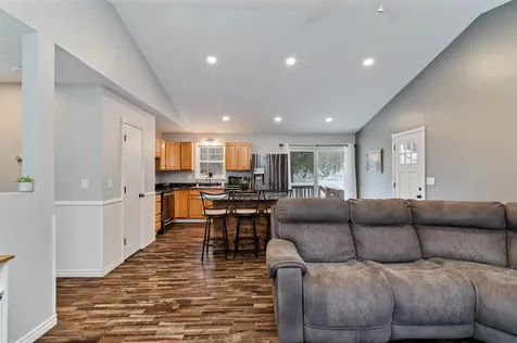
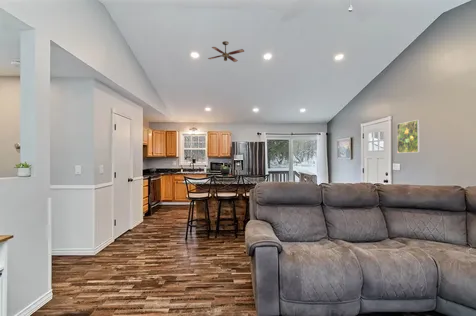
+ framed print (407, 137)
+ ceiling fan (225, 51)
